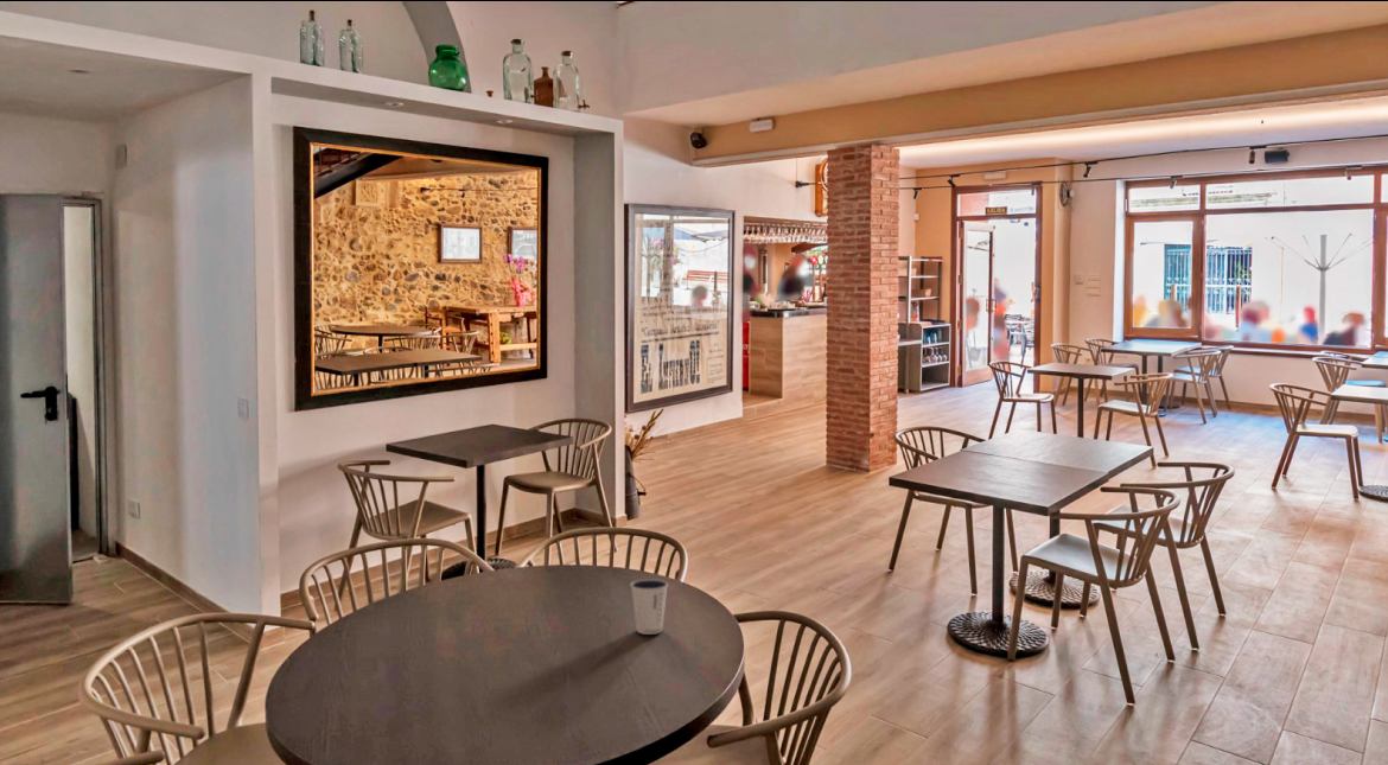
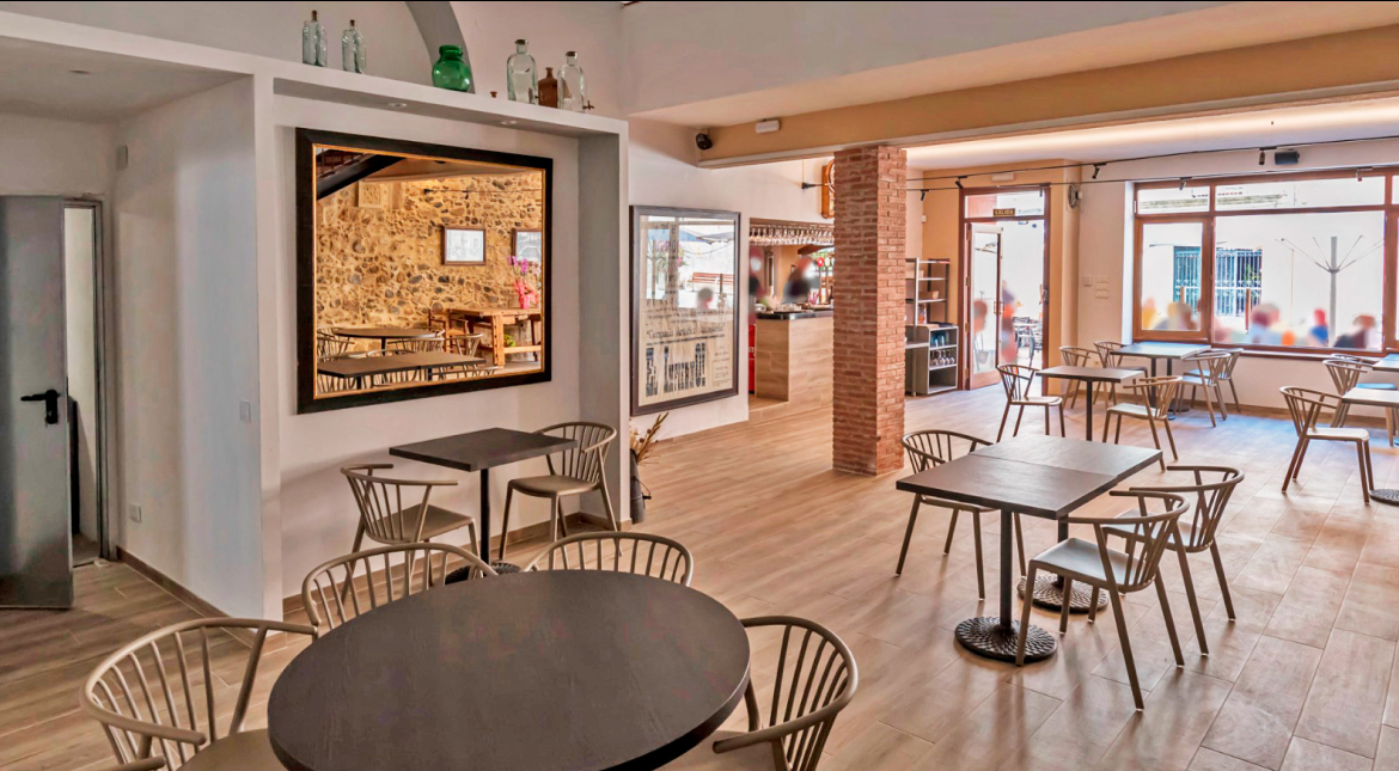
- dixie cup (649, 607)
